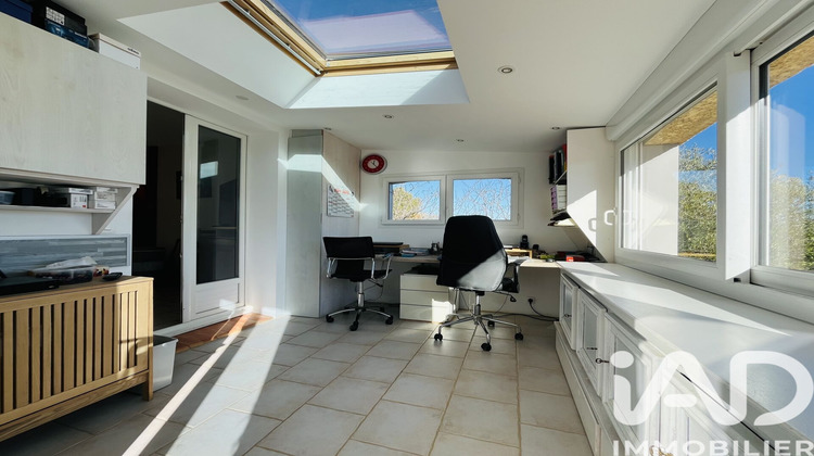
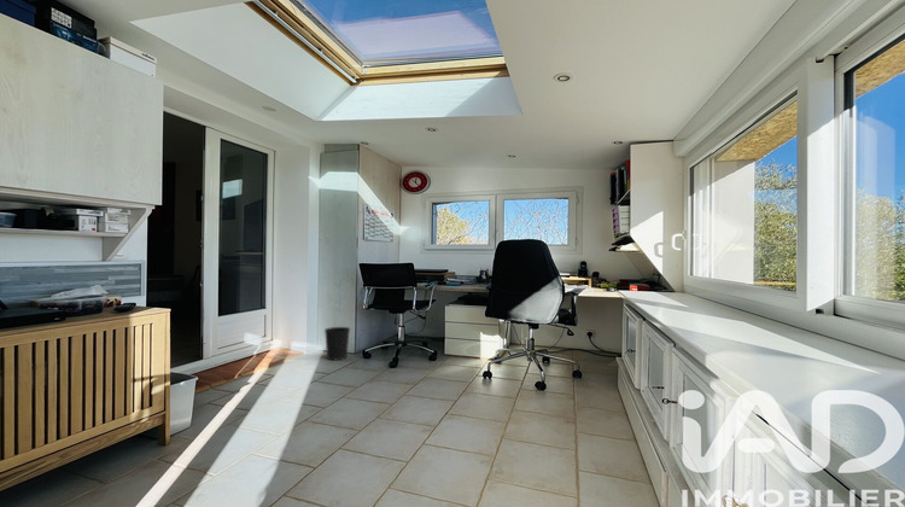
+ wastebasket (337, 343)
